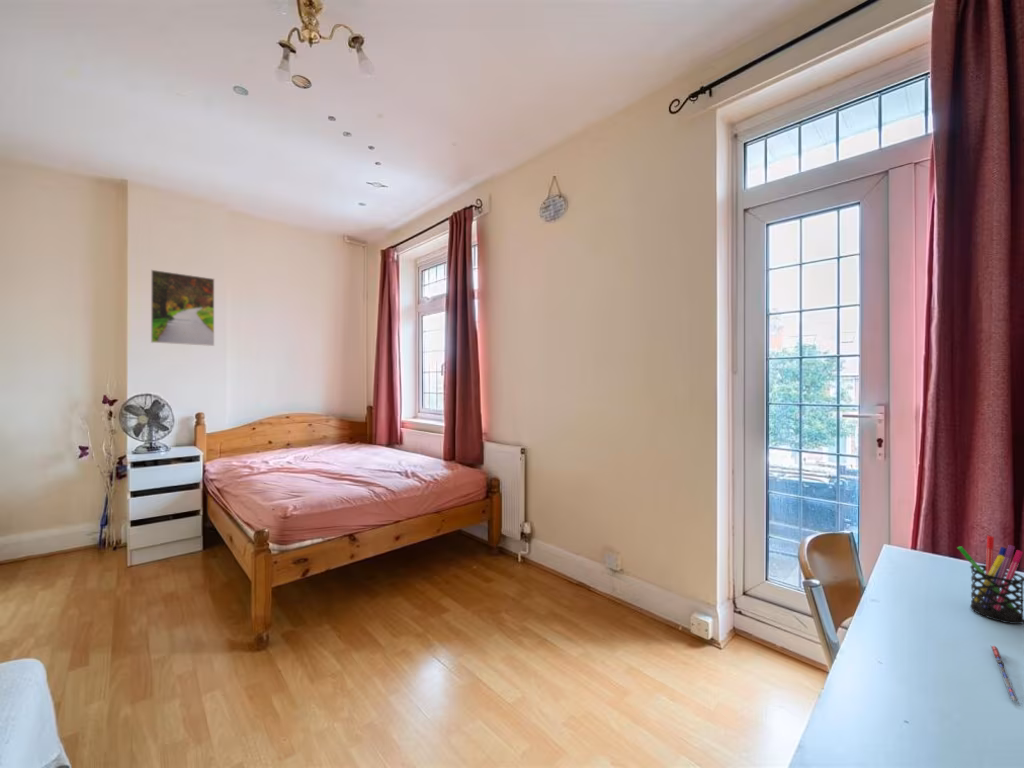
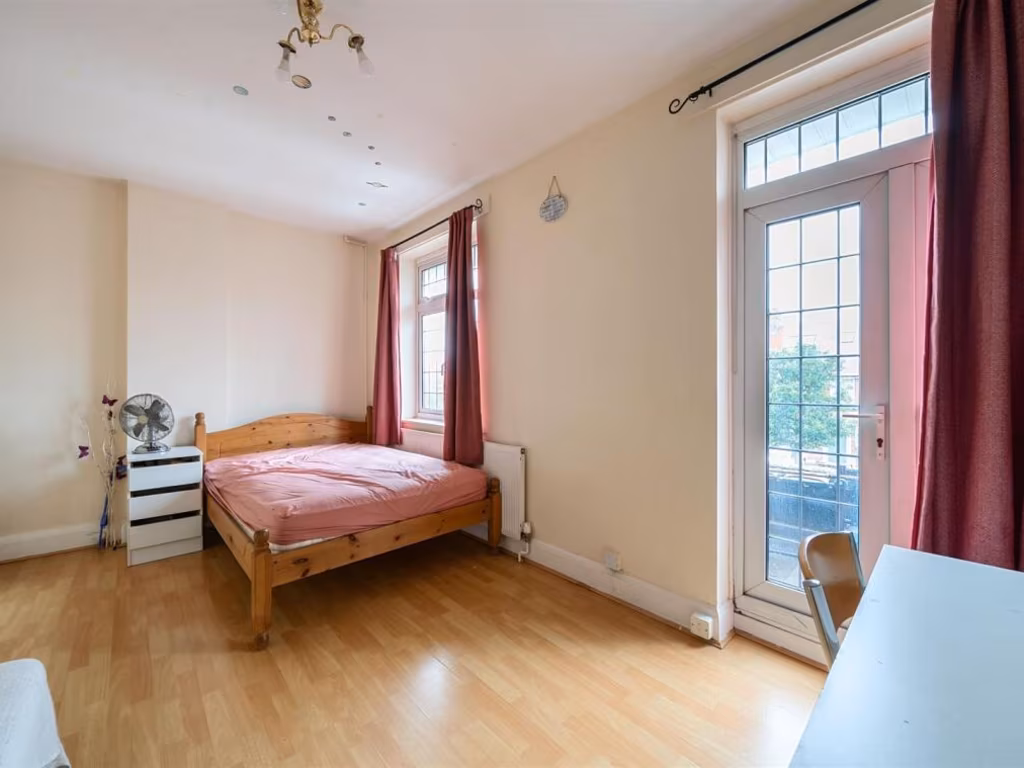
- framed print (183, 309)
- pen (1003, 671)
- pen holder (989, 575)
